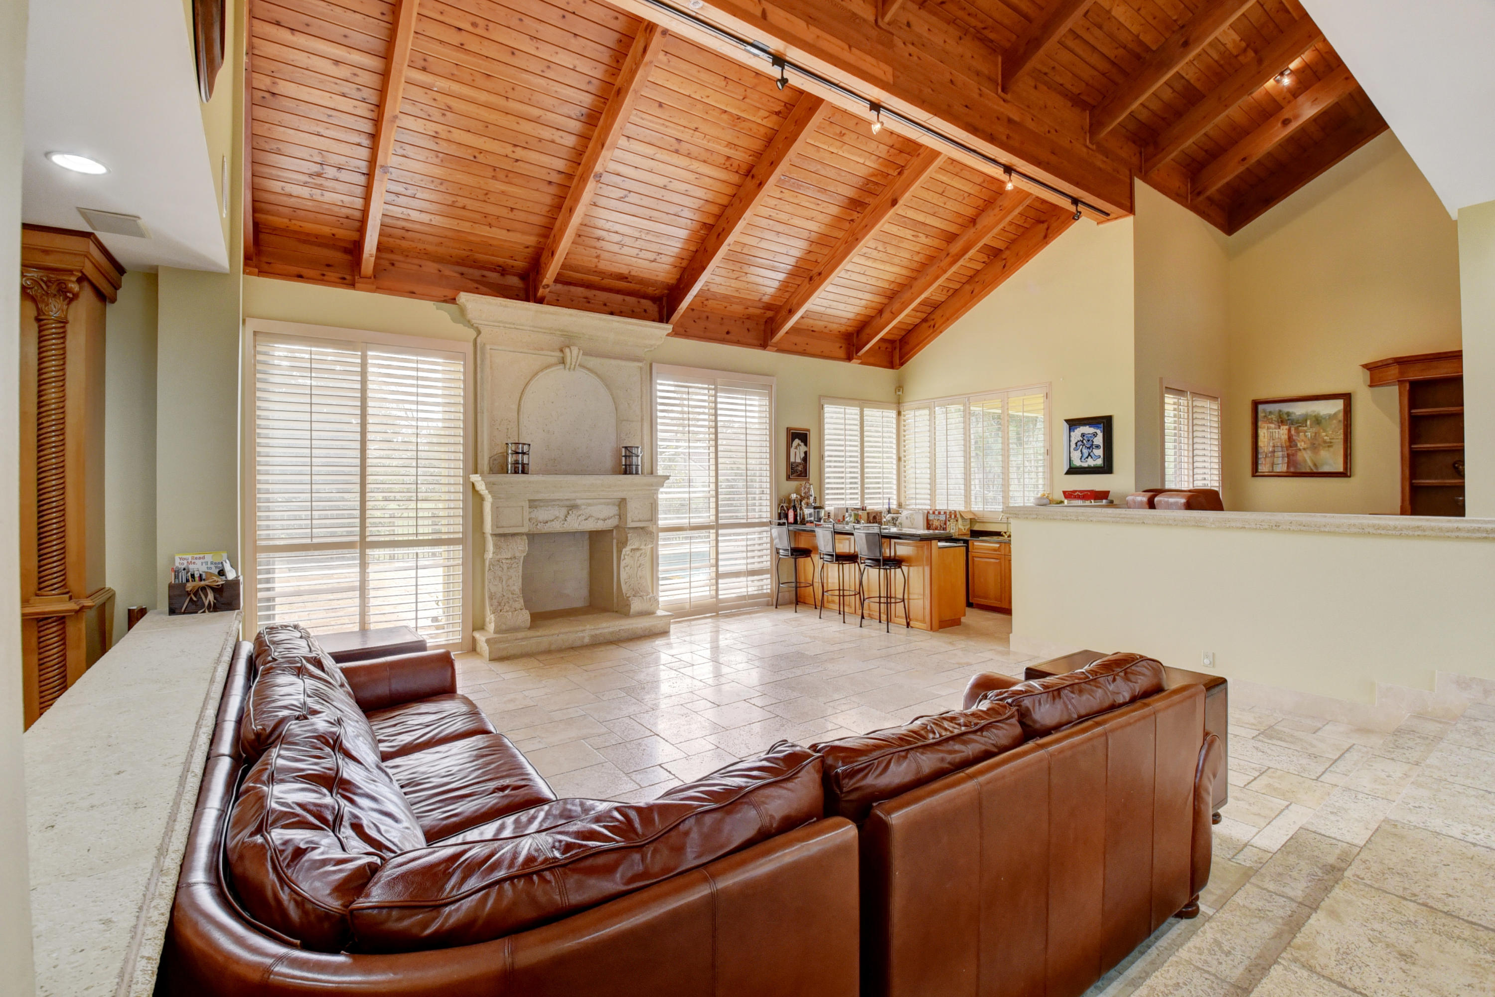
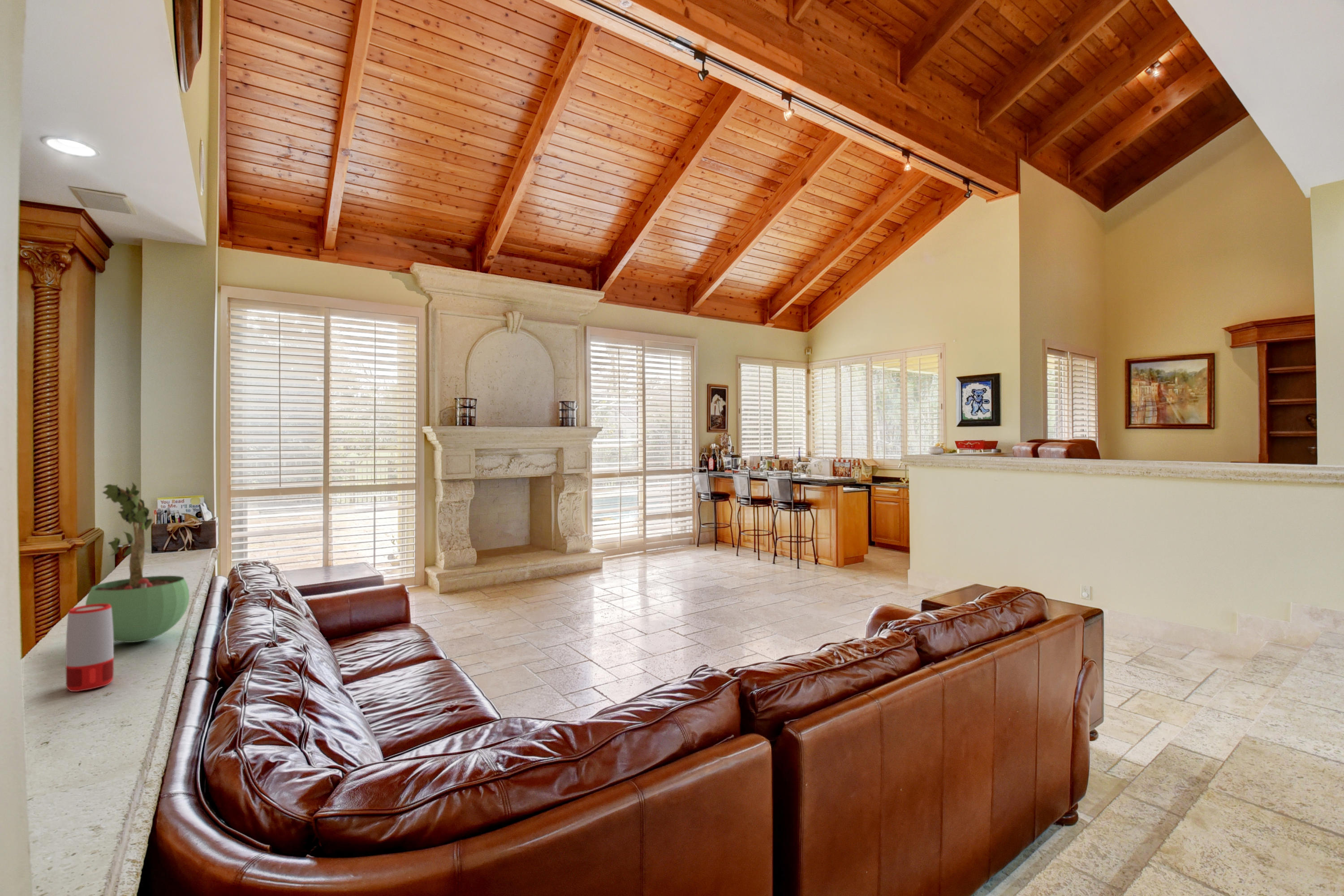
+ potted plant (140, 561)
+ speaker (90, 646)
